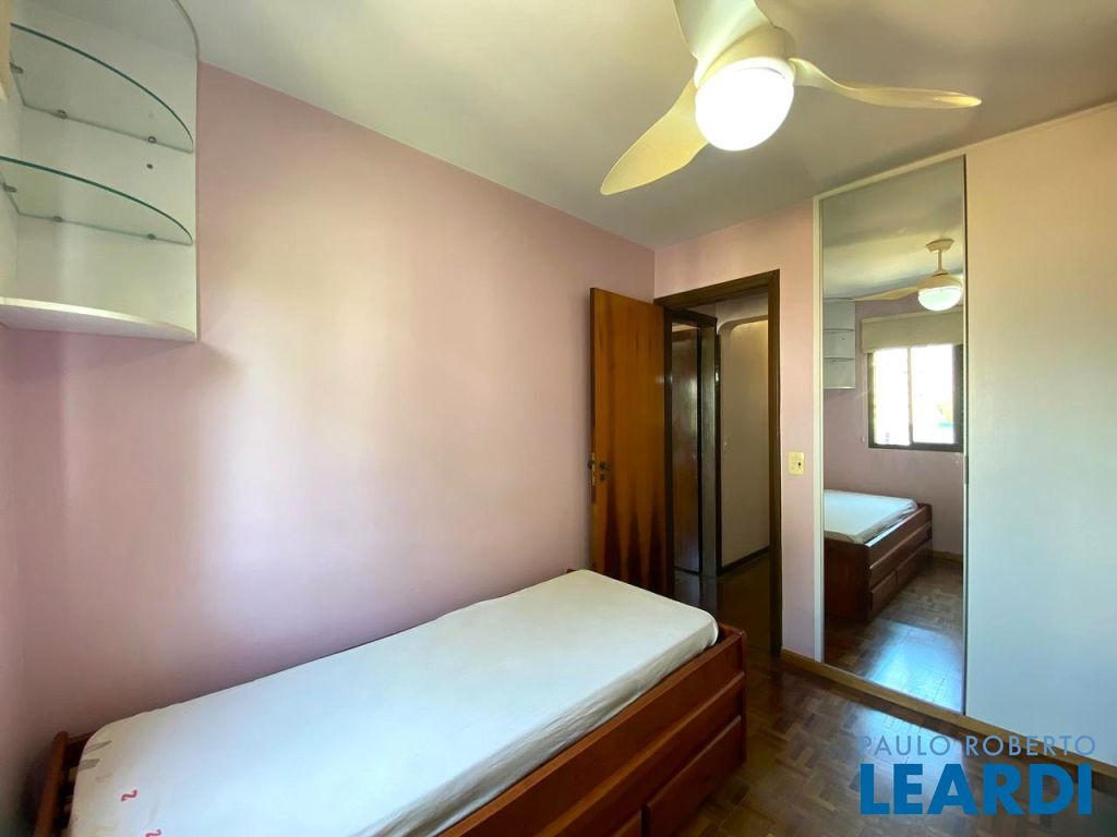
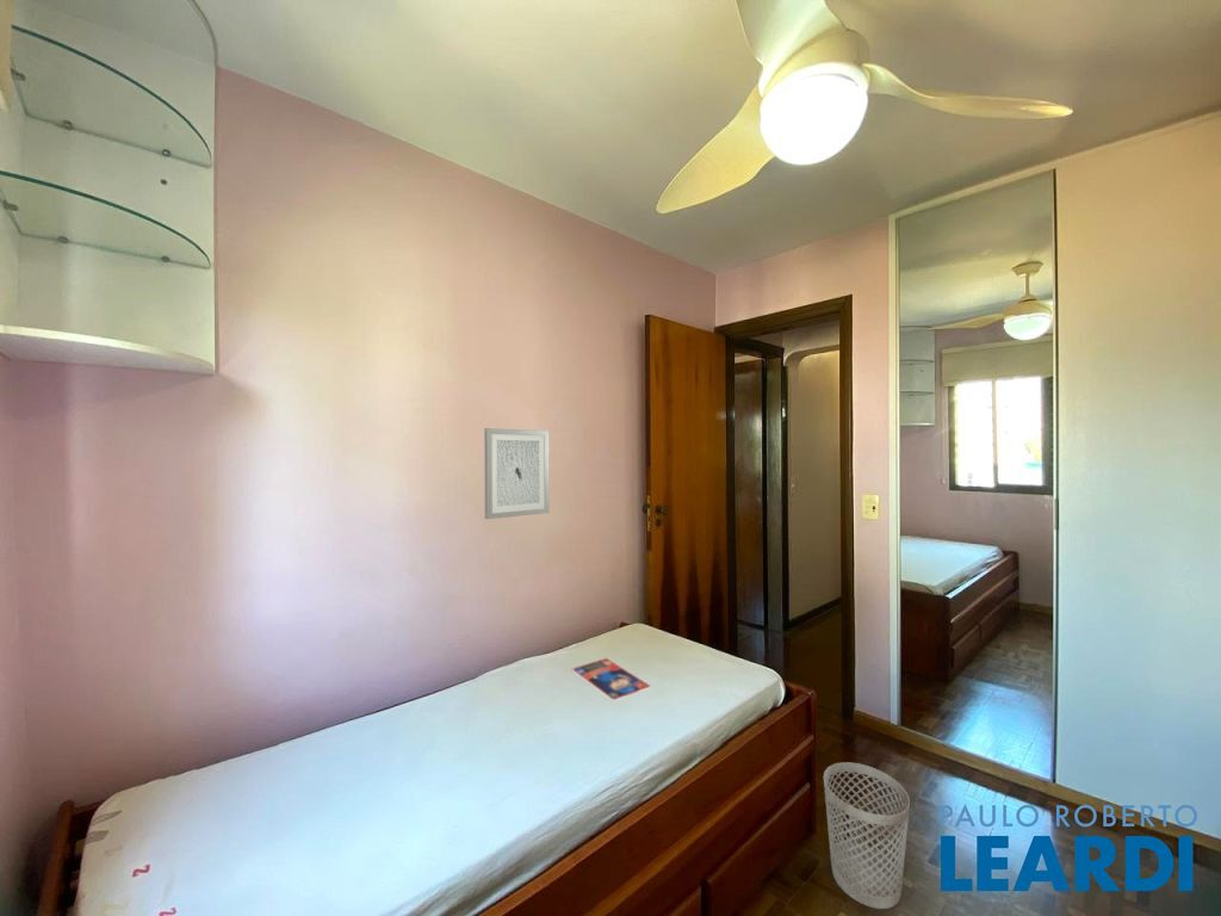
+ wastebasket (864, 833)
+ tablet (609, 676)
+ wall art (517, 472)
